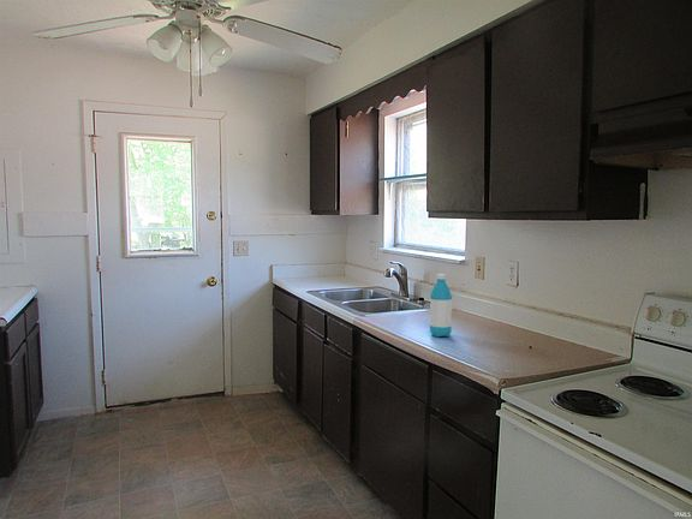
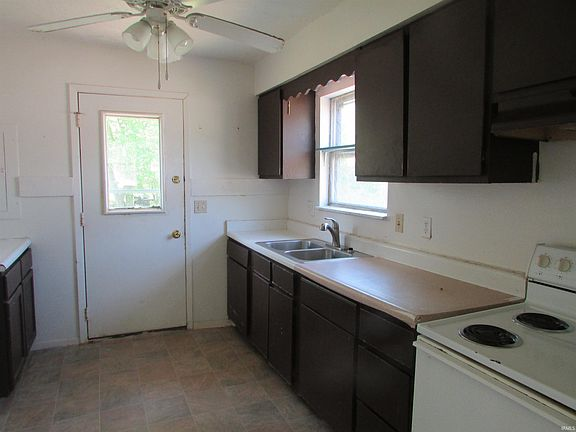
- water bottle (440, 304)
